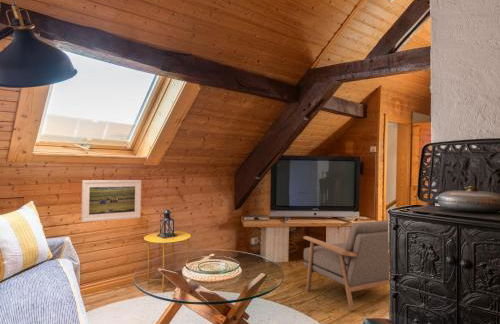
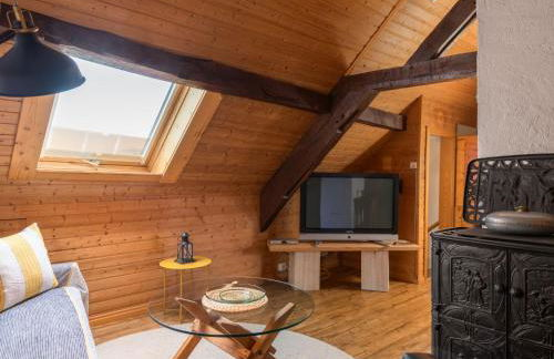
- armchair (352, 255)
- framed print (112, 199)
